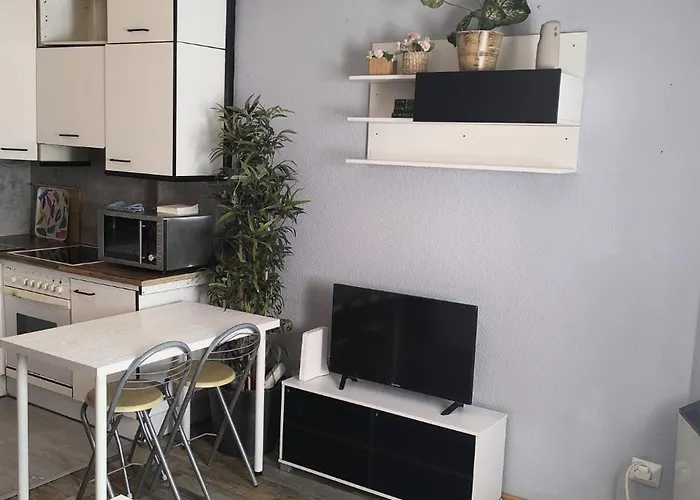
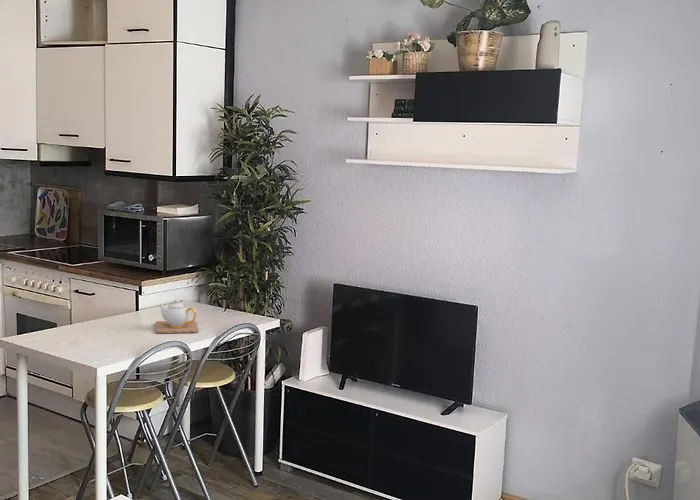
+ teapot (176, 313)
